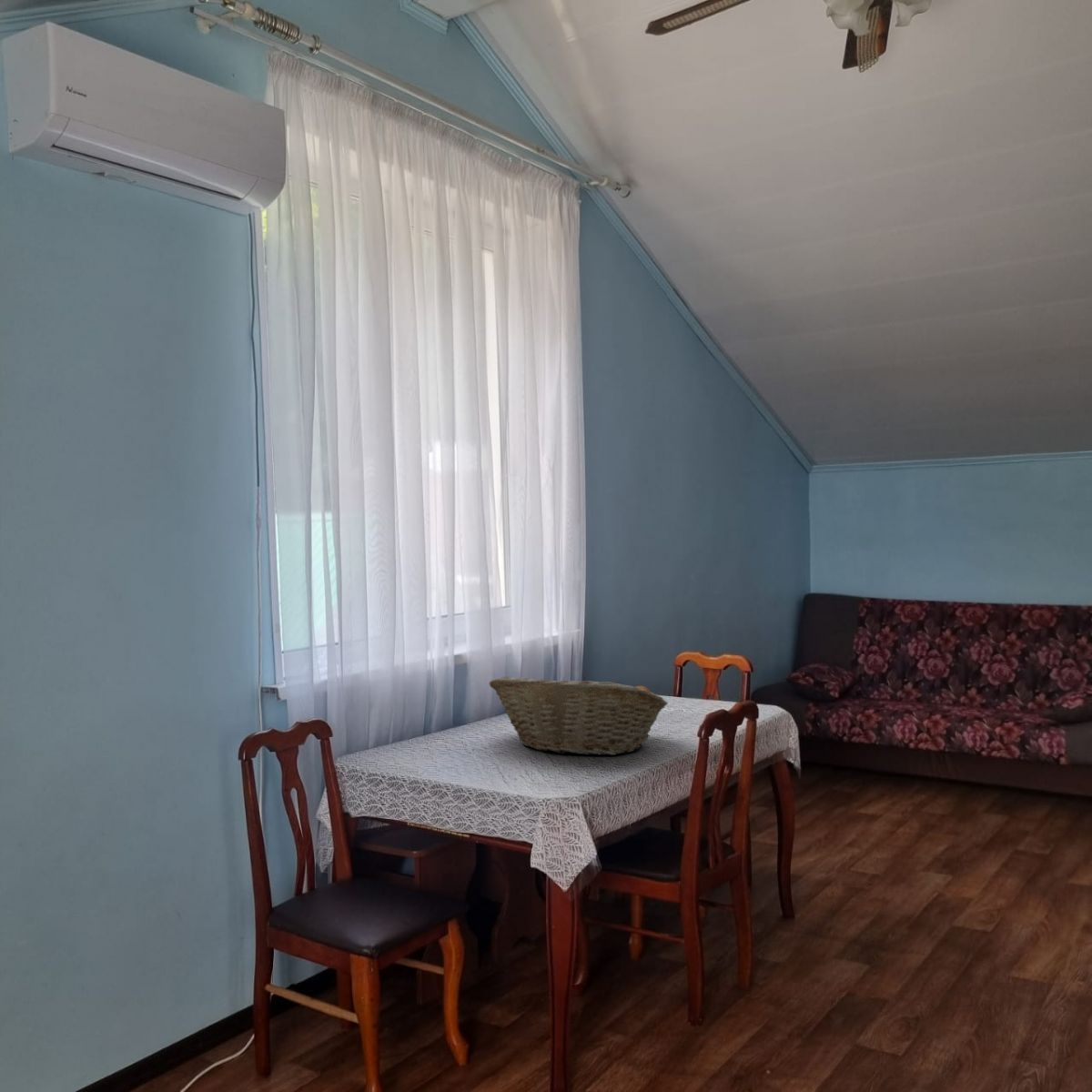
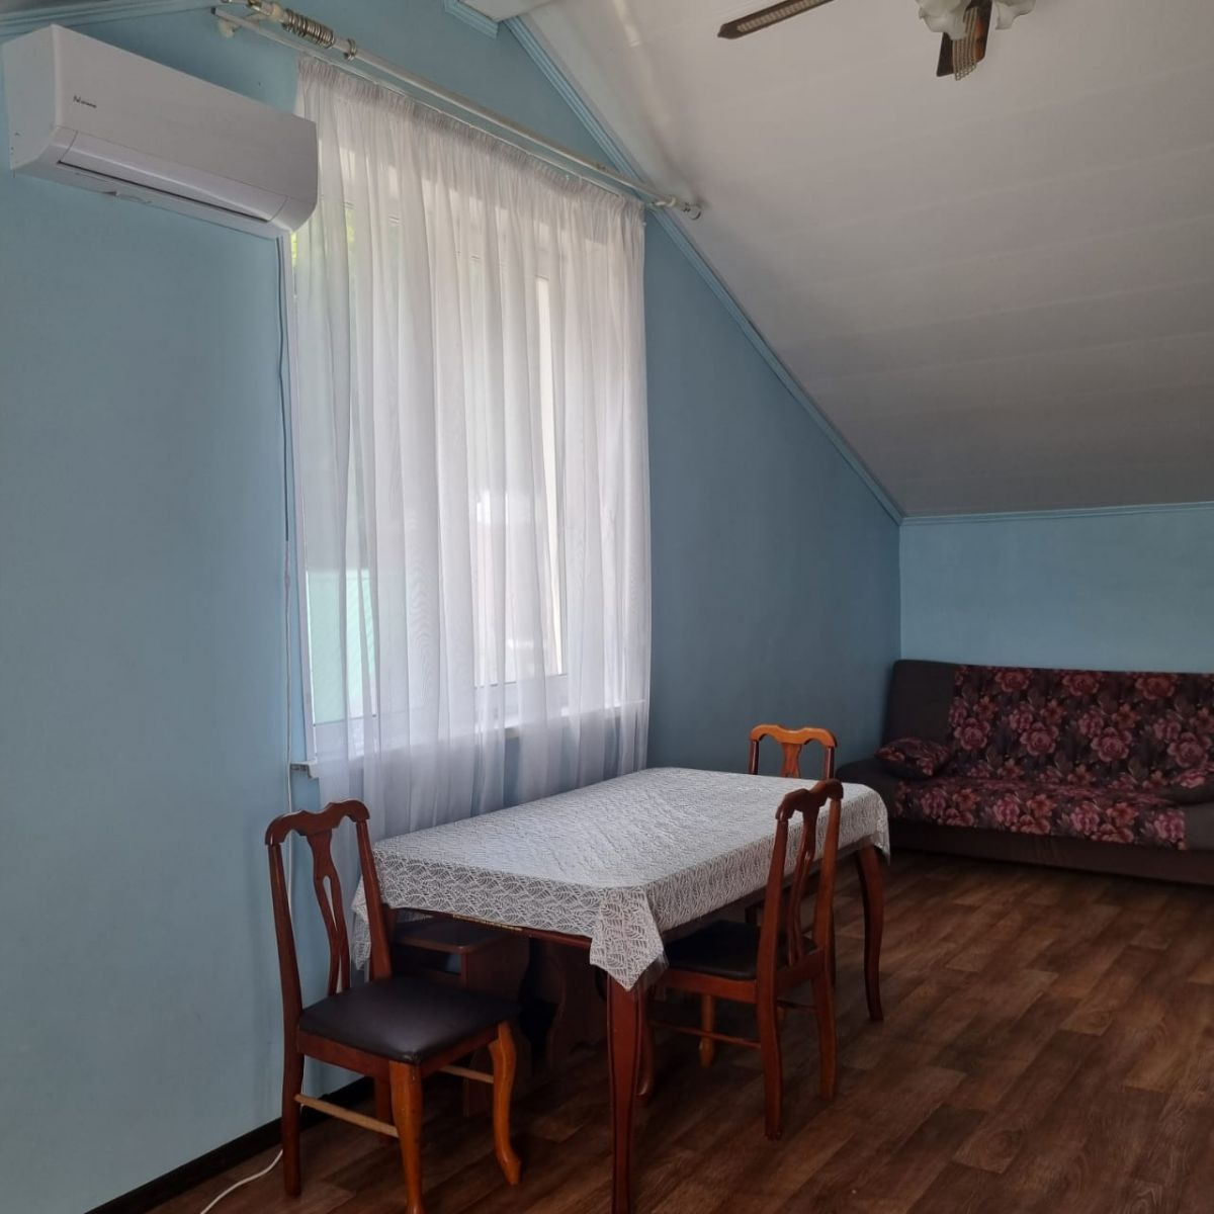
- fruit basket (577, 707)
